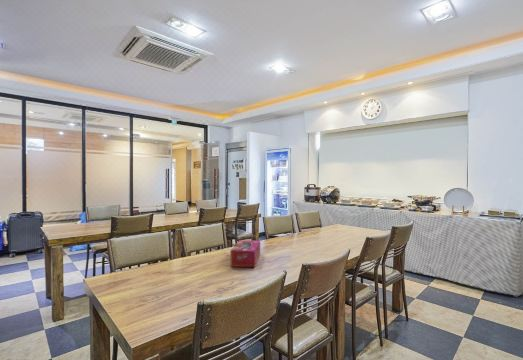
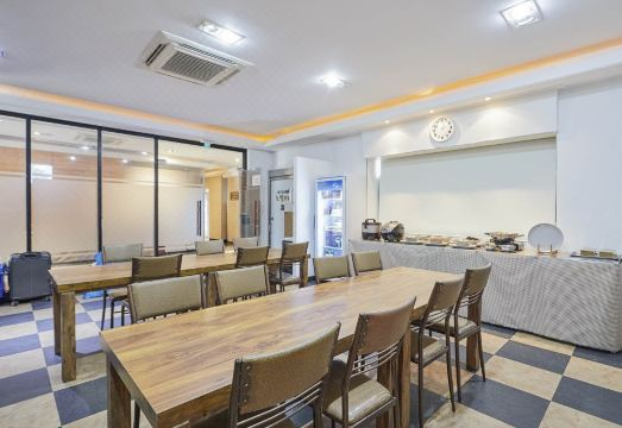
- tissue box (246, 252)
